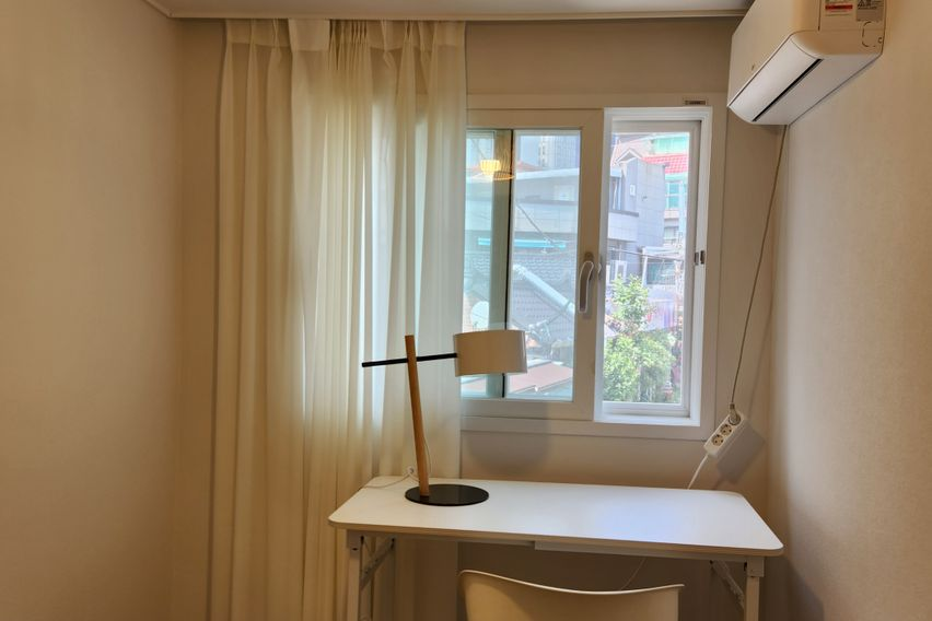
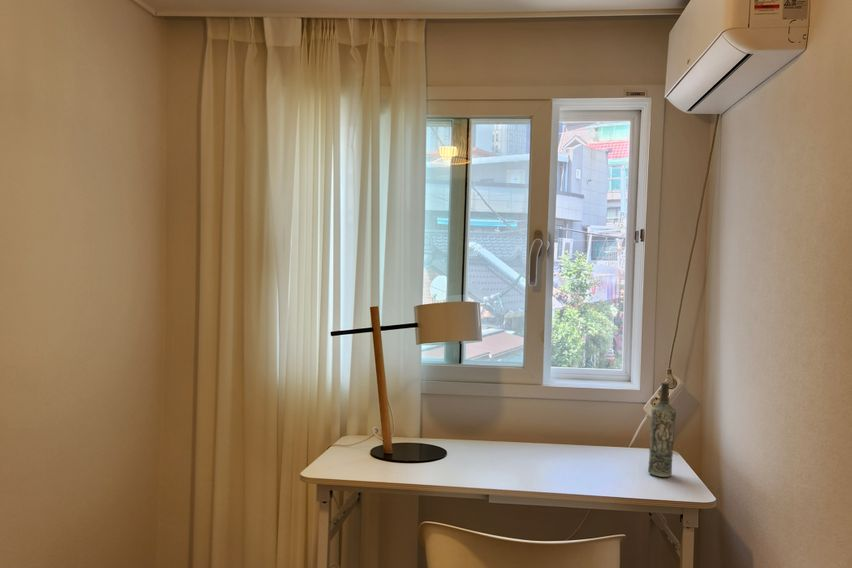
+ bottle (662, 428)
